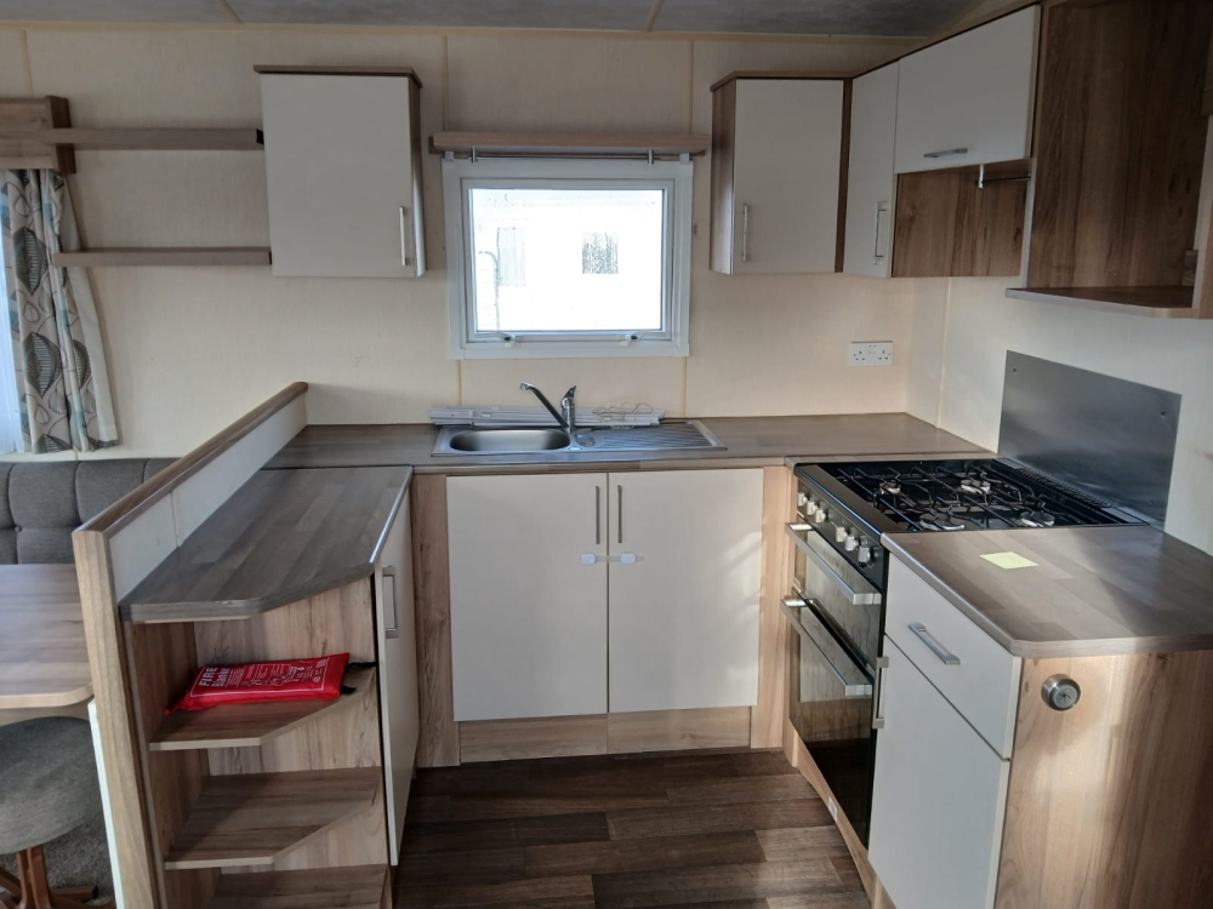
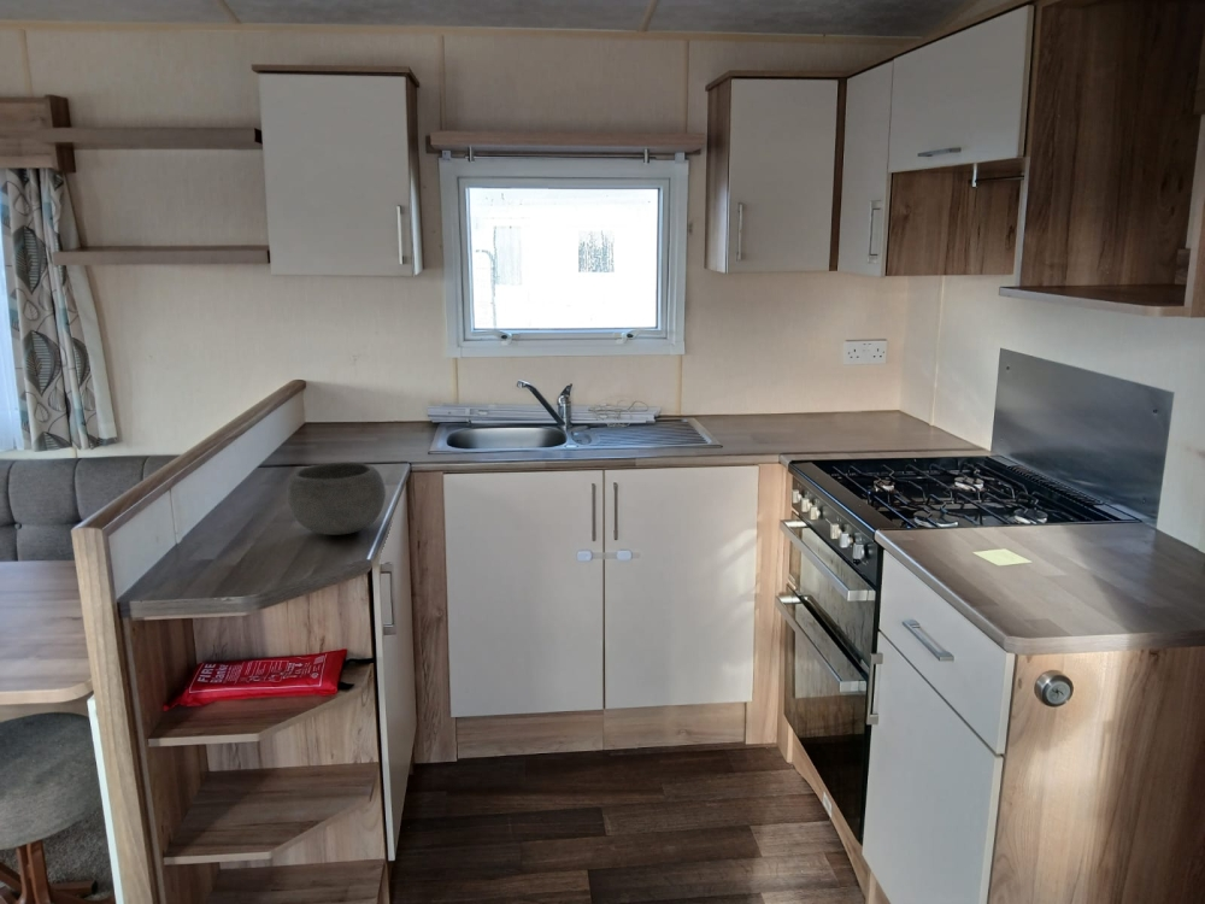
+ bowl (336, 500)
